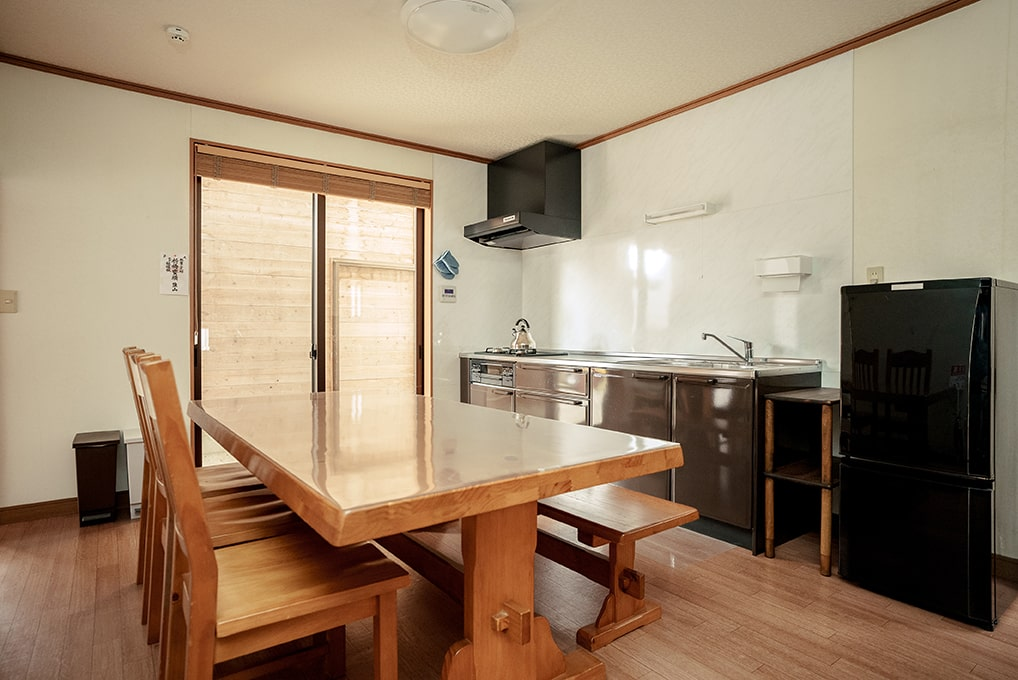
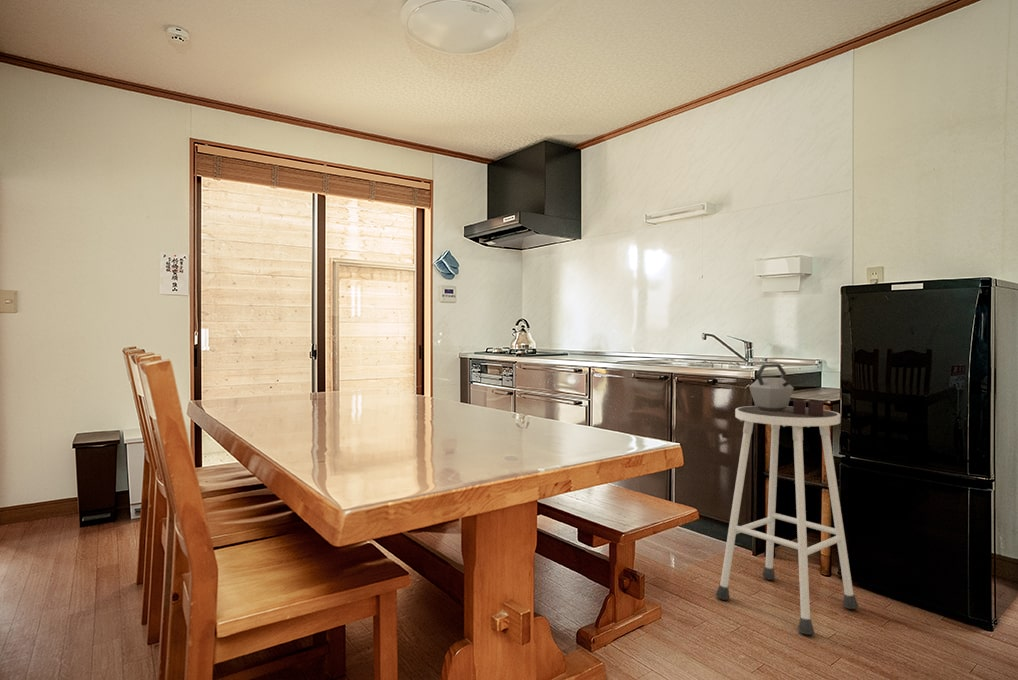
+ stool (784, 515)
+ kettle (787, 388)
